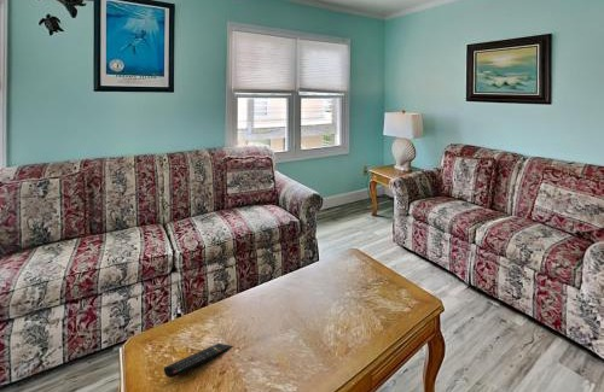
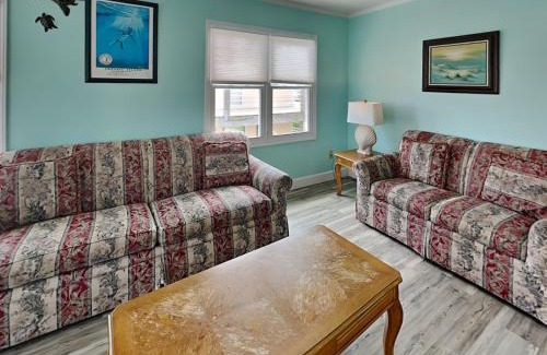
- remote control (201, 357)
